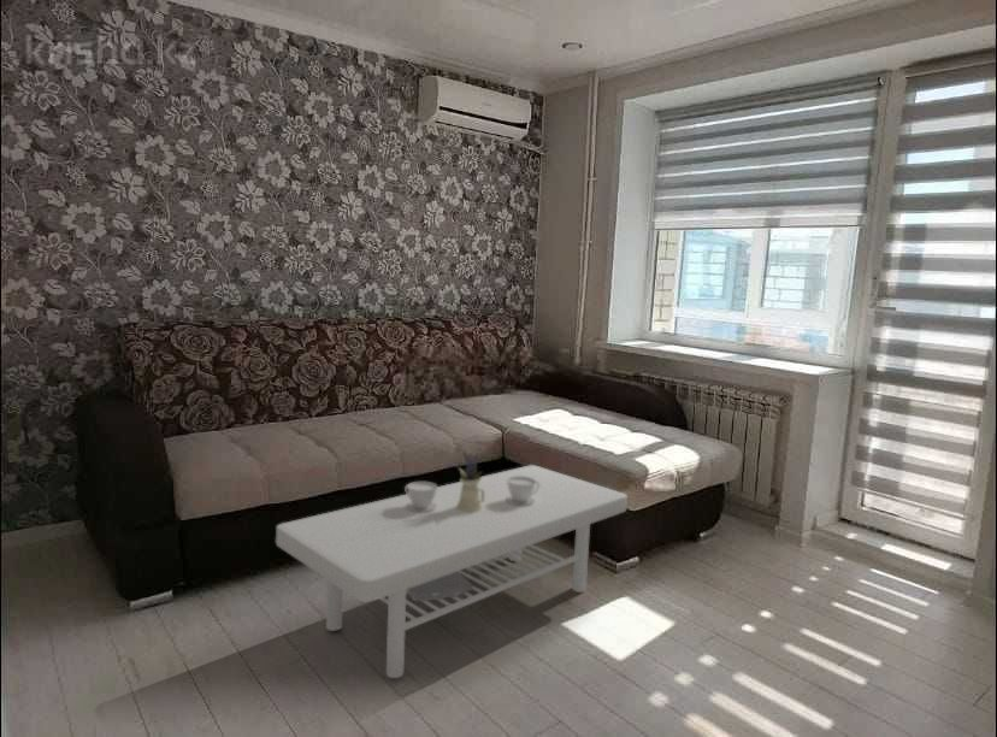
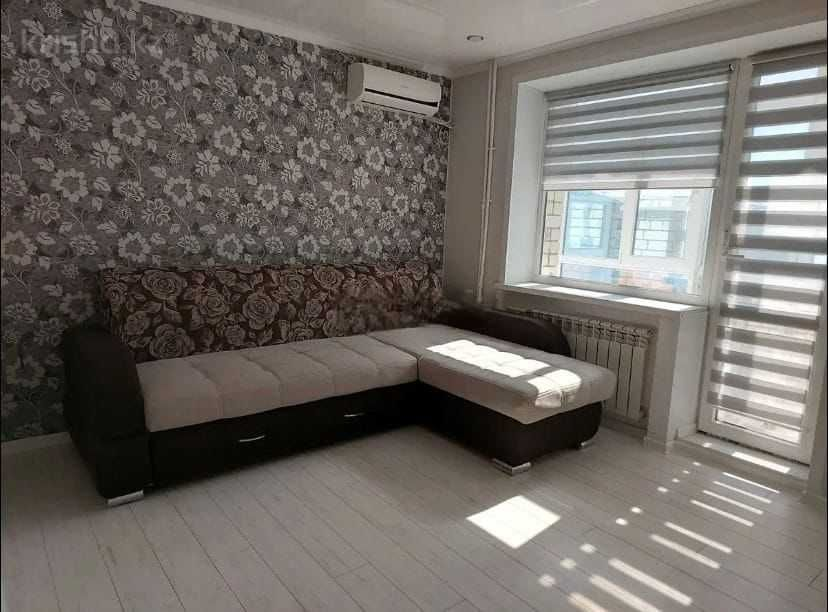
- coffee table (468, 530)
